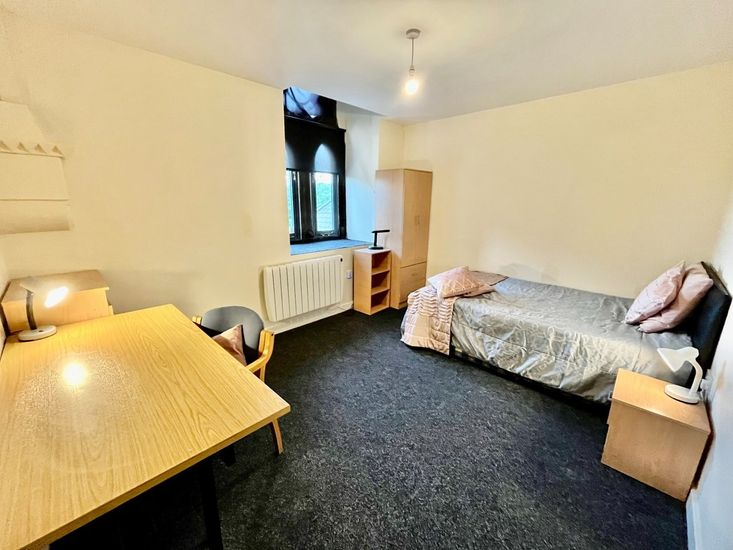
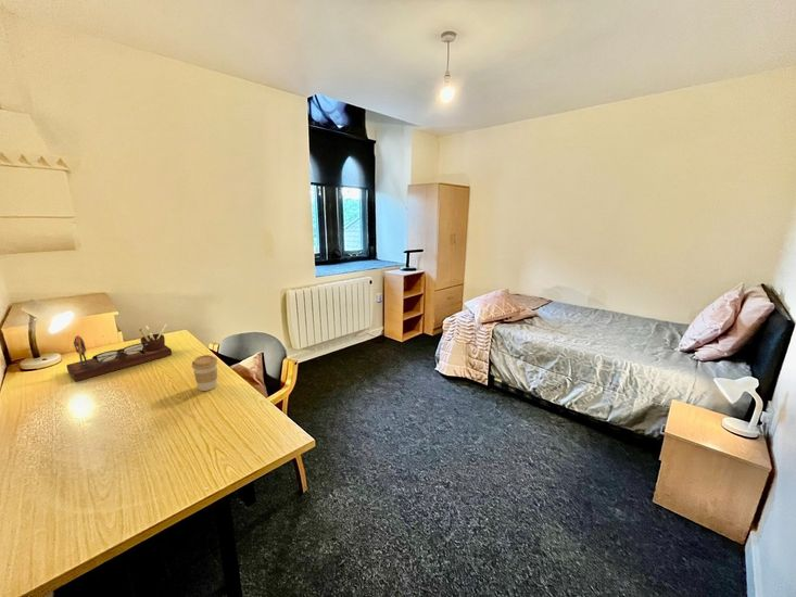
+ coffee cup (205, 372)
+ desk organizer (125, 347)
